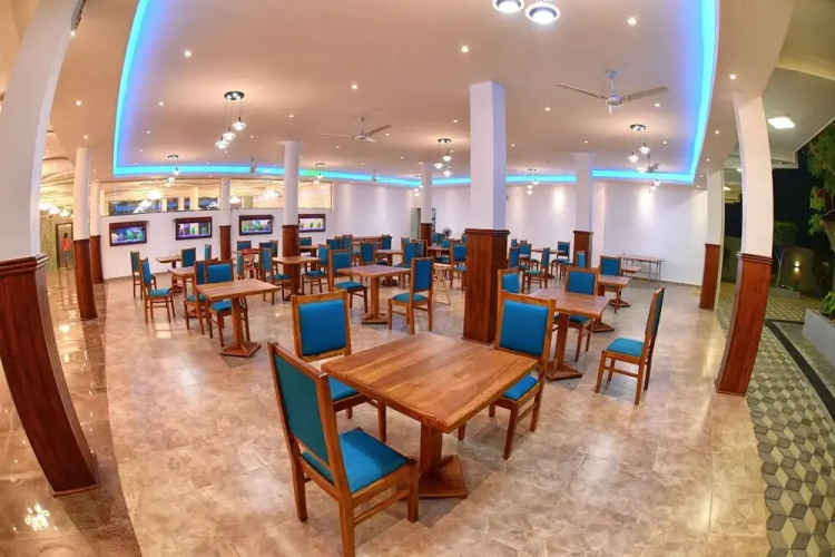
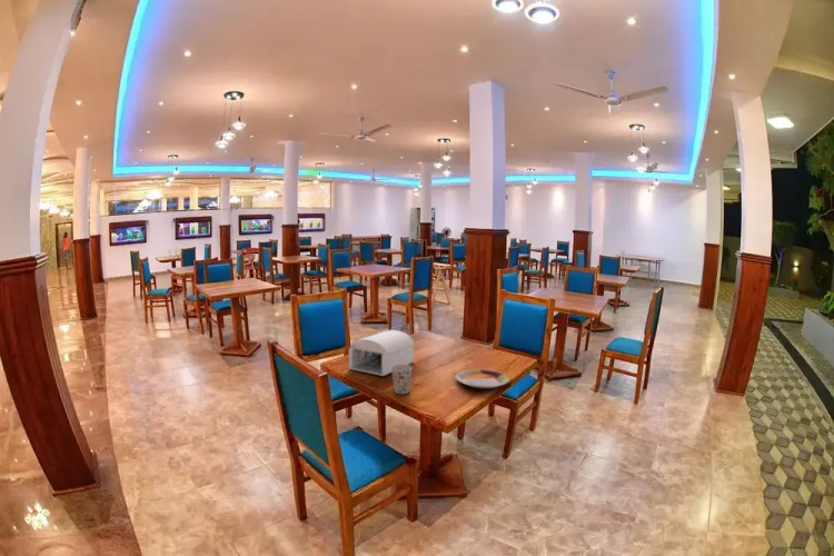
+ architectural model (381, 349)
+ cup (401, 379)
+ plate (481, 379)
